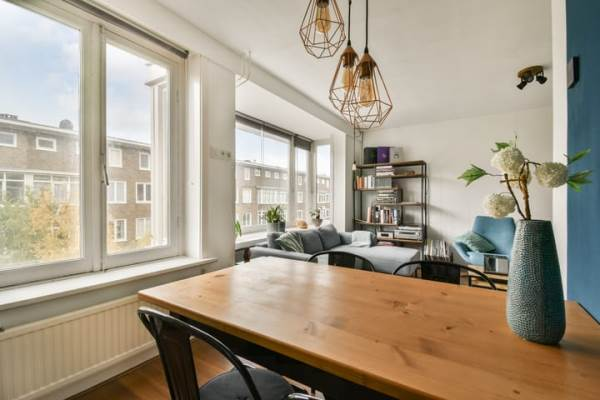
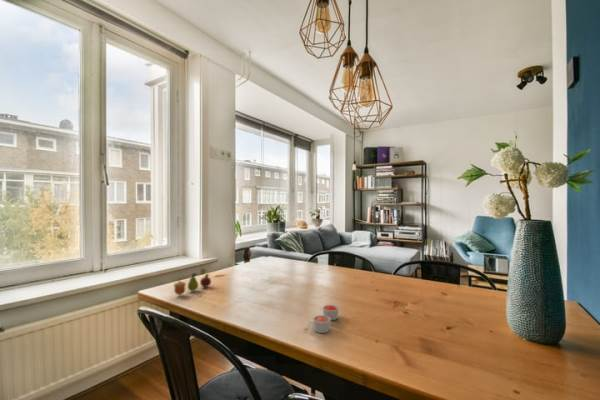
+ fruit (193, 281)
+ candle (326, 317)
